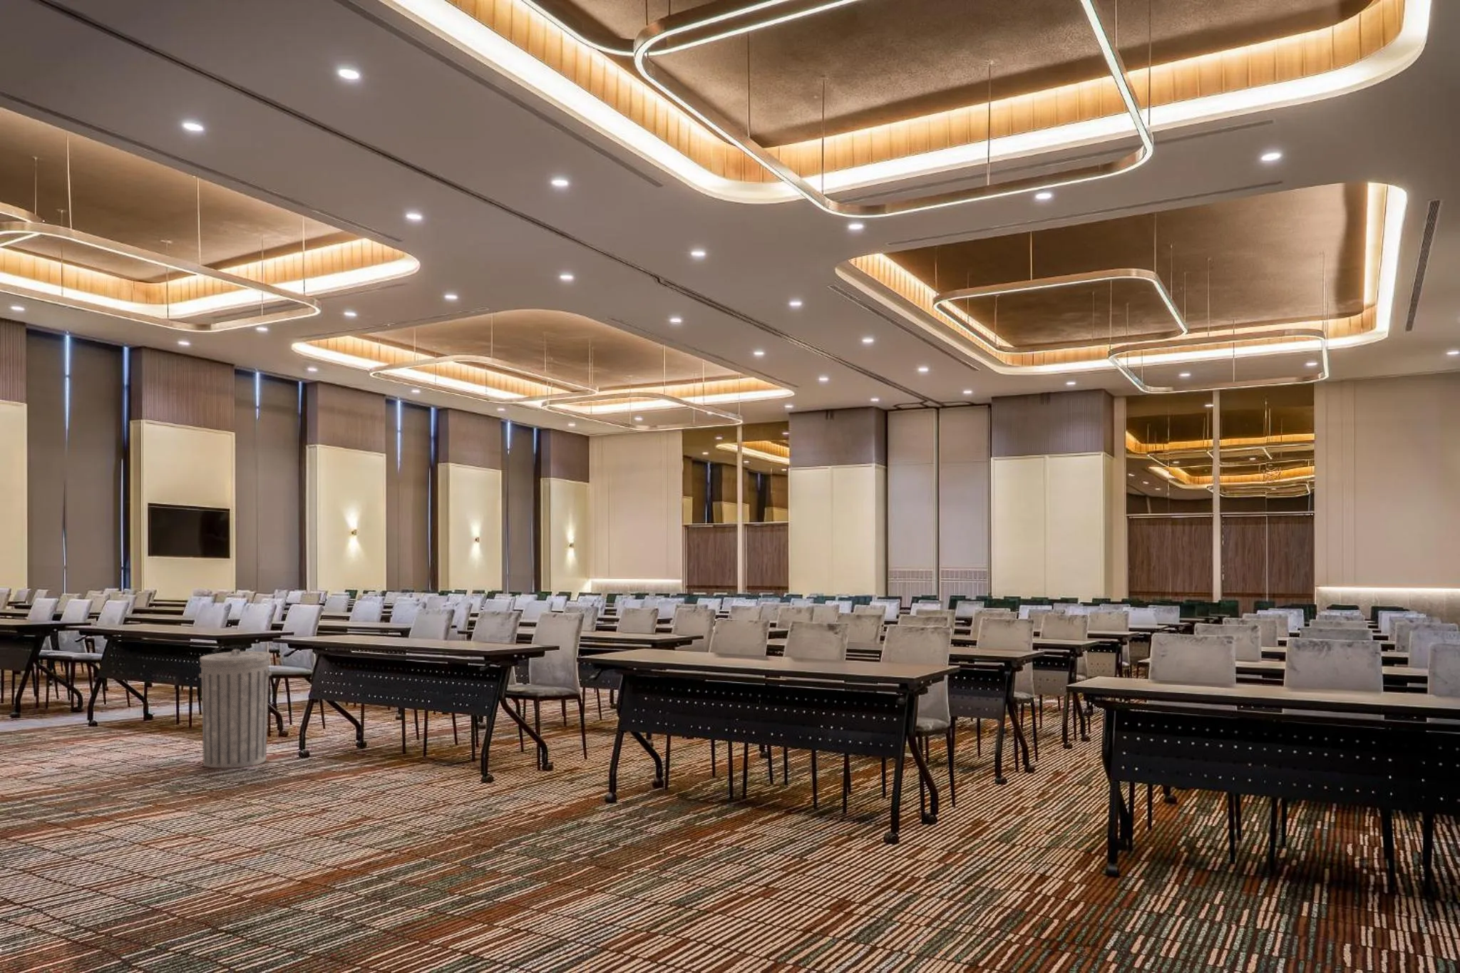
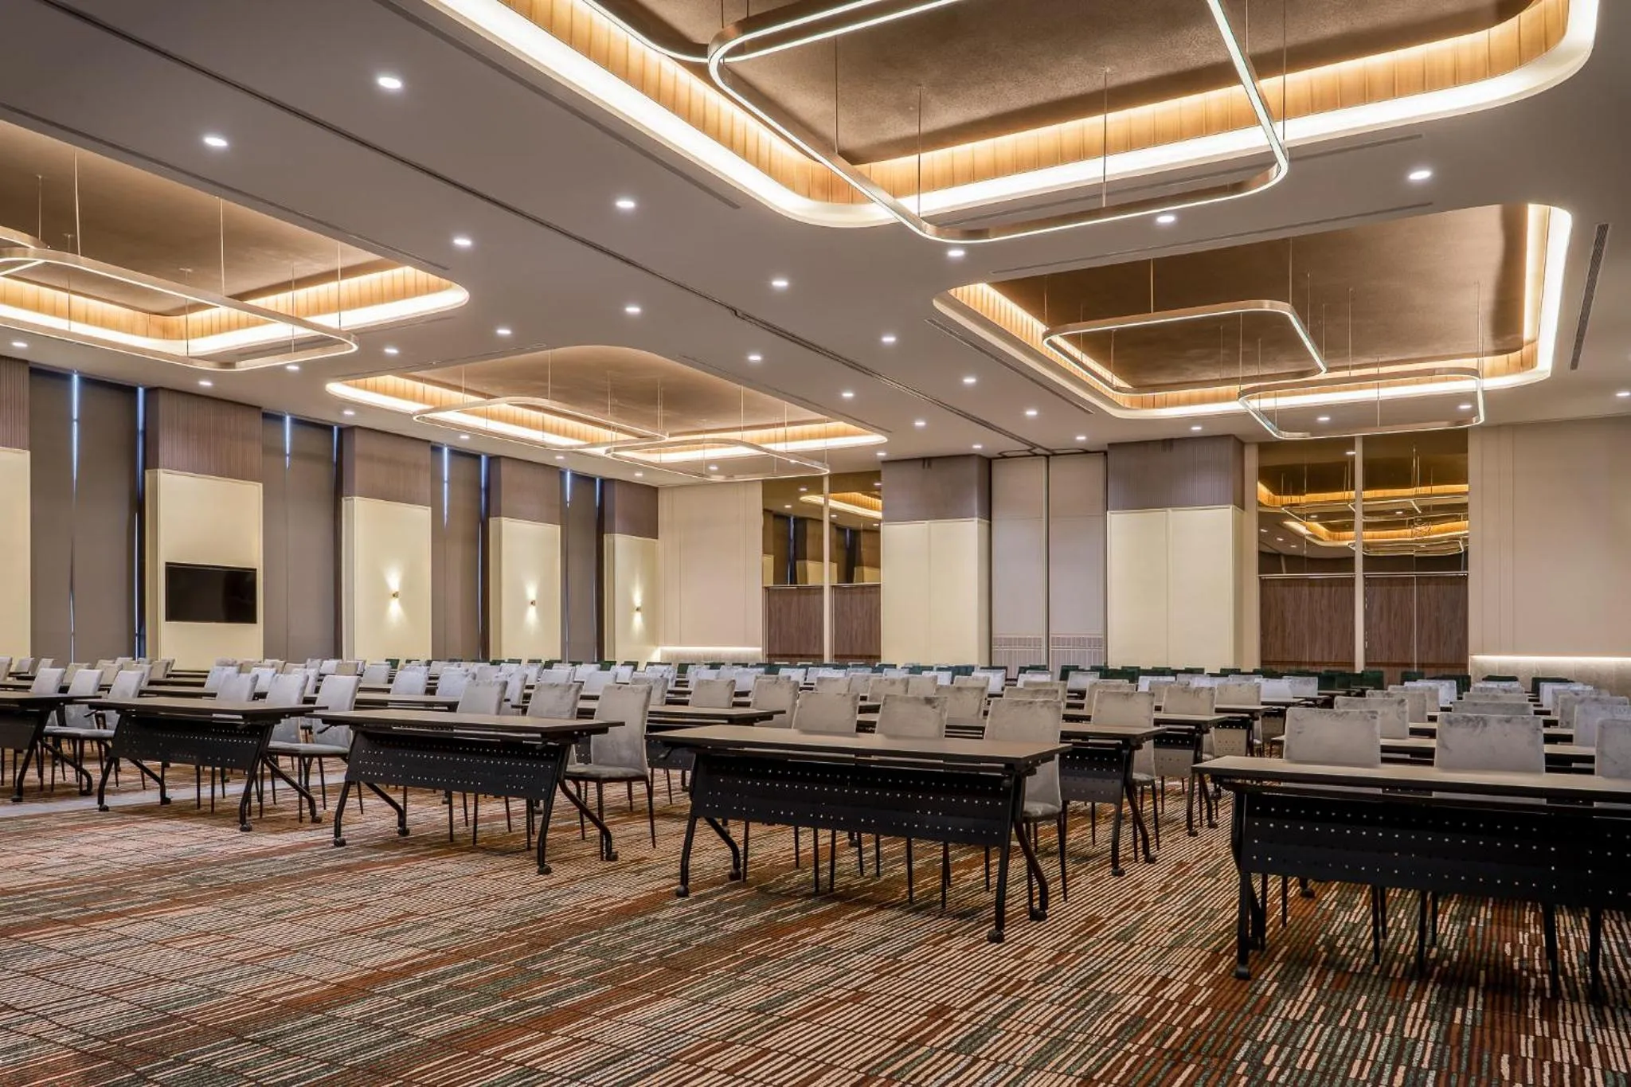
- trash can (234, 706)
